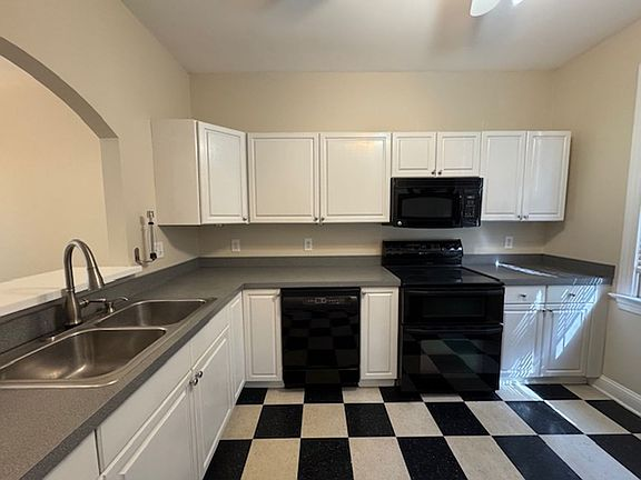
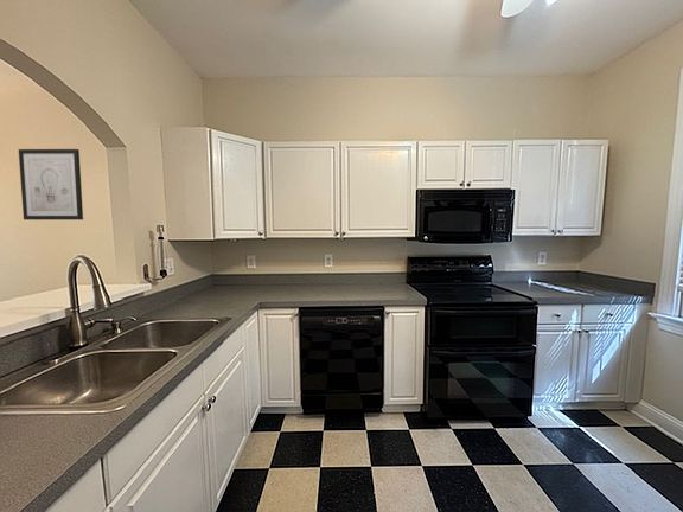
+ wall art (51, 185)
